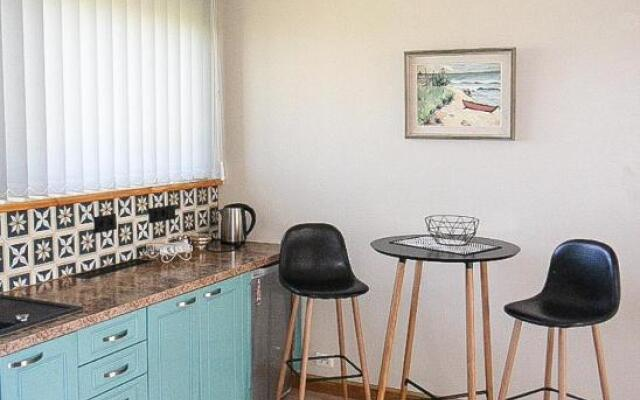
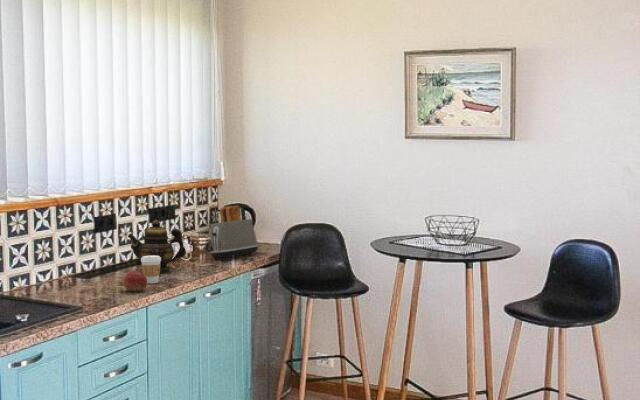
+ teapot (157, 245)
+ toaster (234, 231)
+ apple (135, 281)
+ coffee cup (151, 268)
